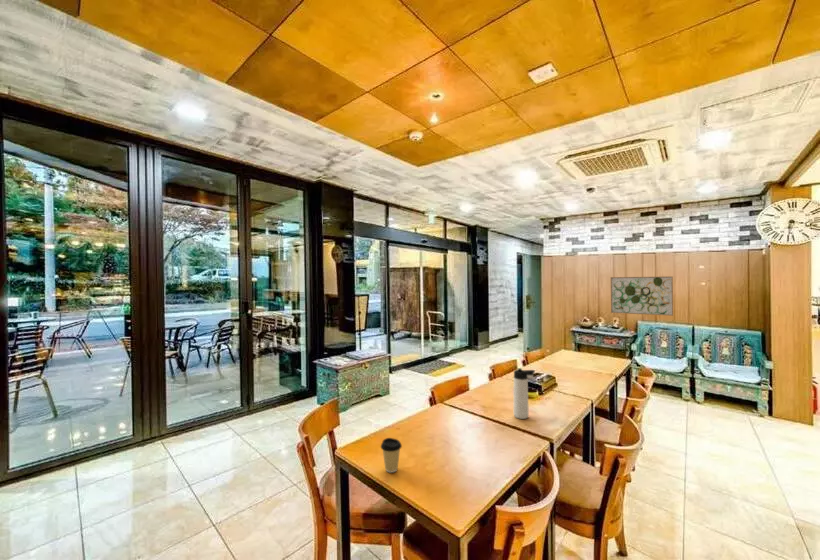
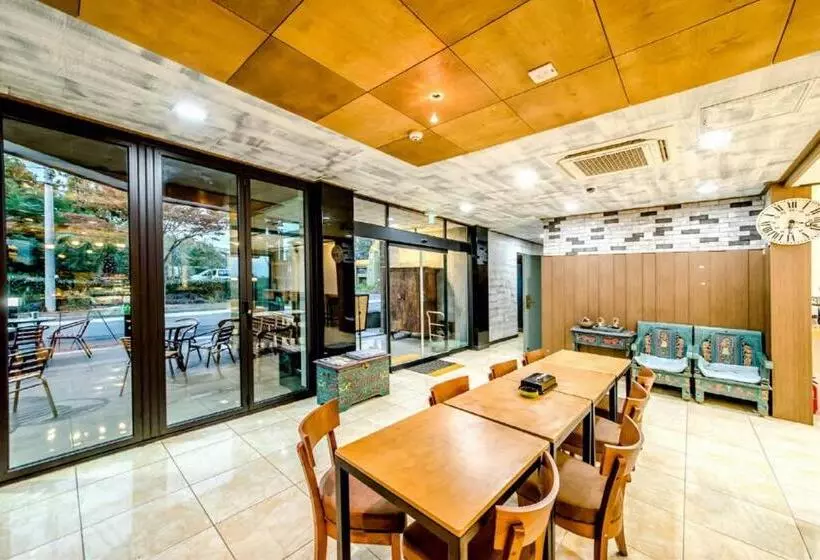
- thermos bottle (524, 393)
- coffee cup (391, 455)
- wall art (640, 295)
